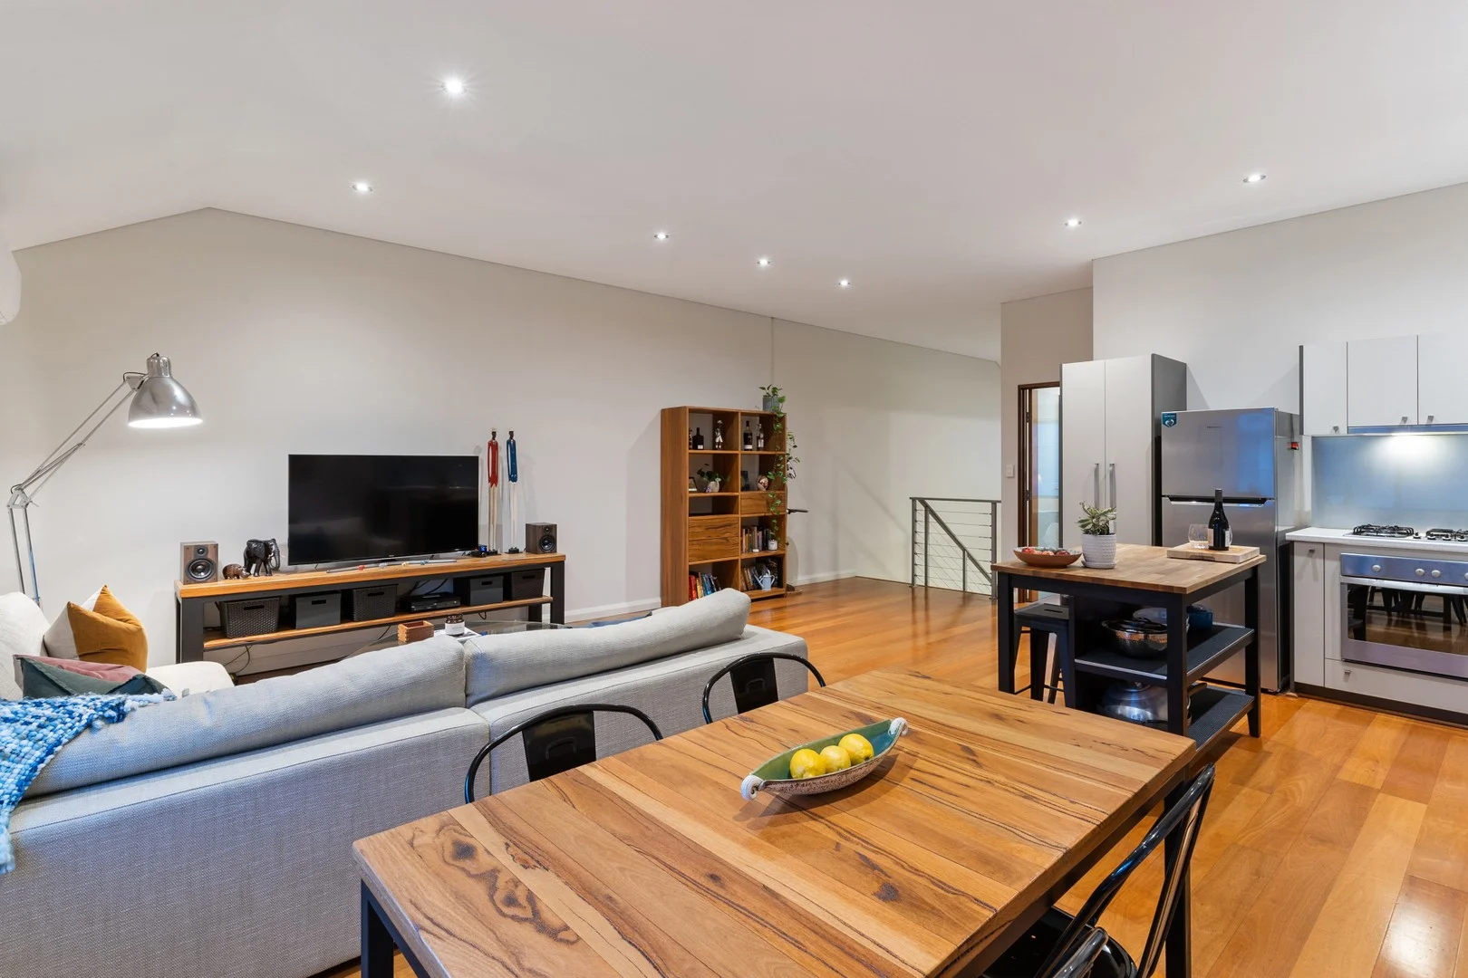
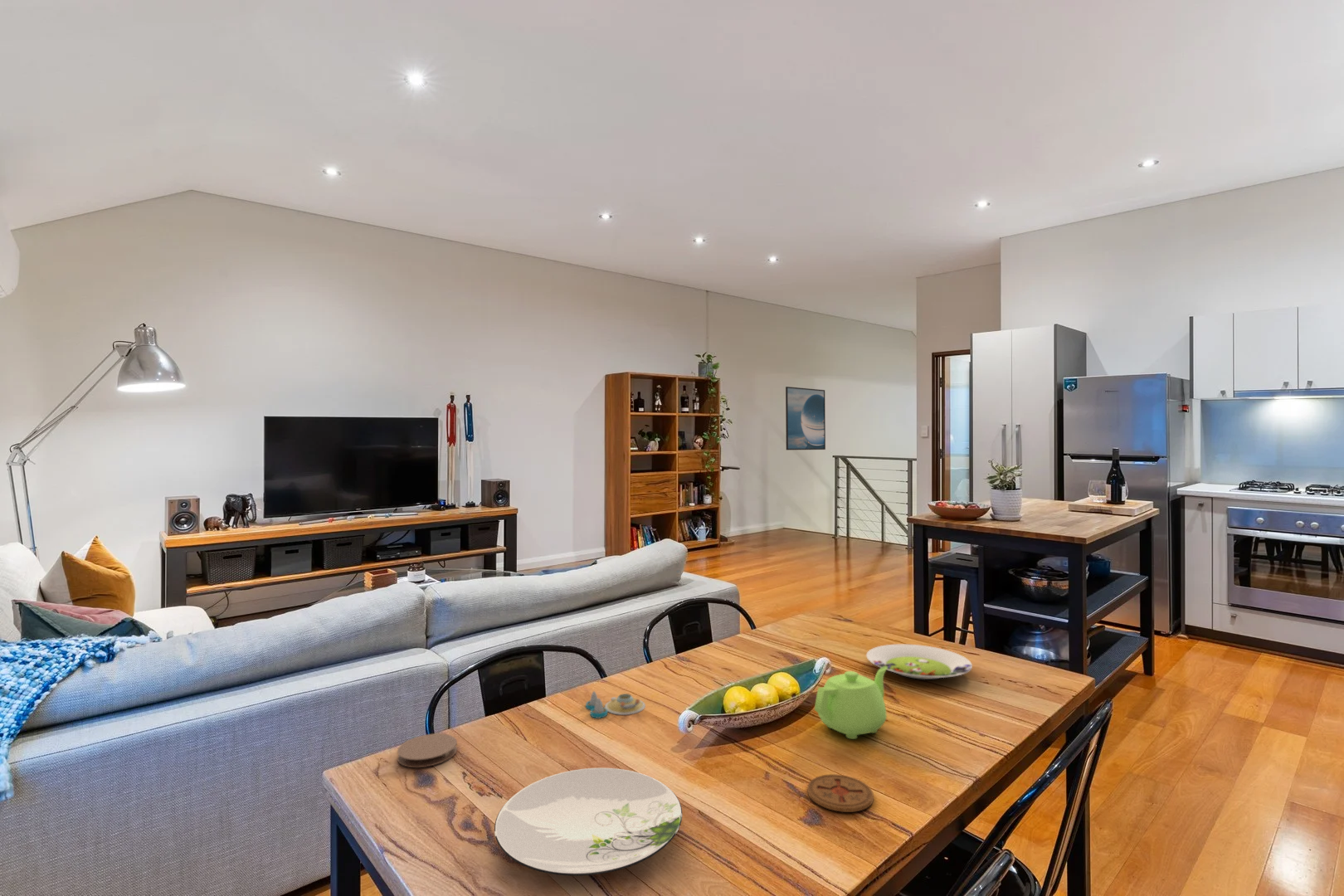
+ coaster (840, 792)
+ plate (590, 825)
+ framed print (806, 419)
+ teapot (854, 699)
+ coaster (427, 749)
+ salt and pepper shaker set (616, 700)
+ salad plate (918, 662)
